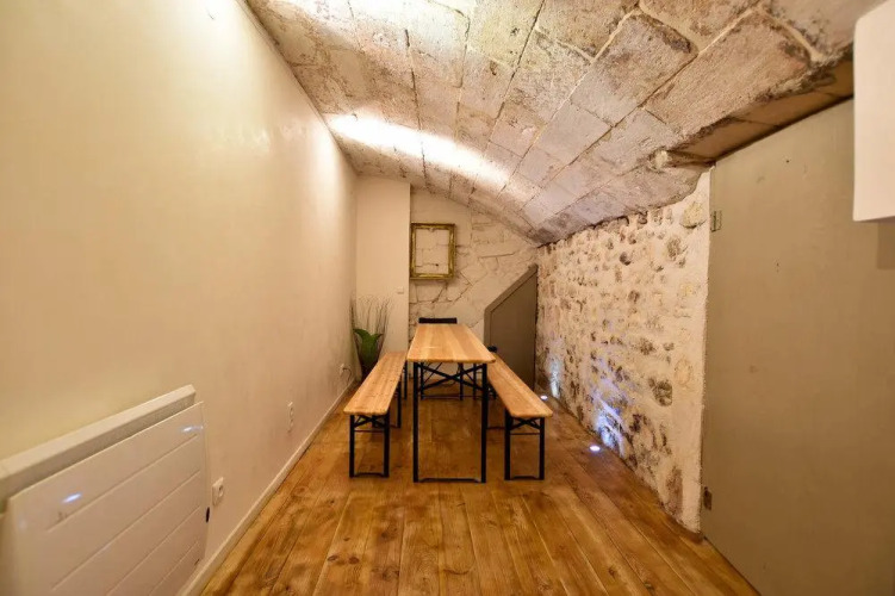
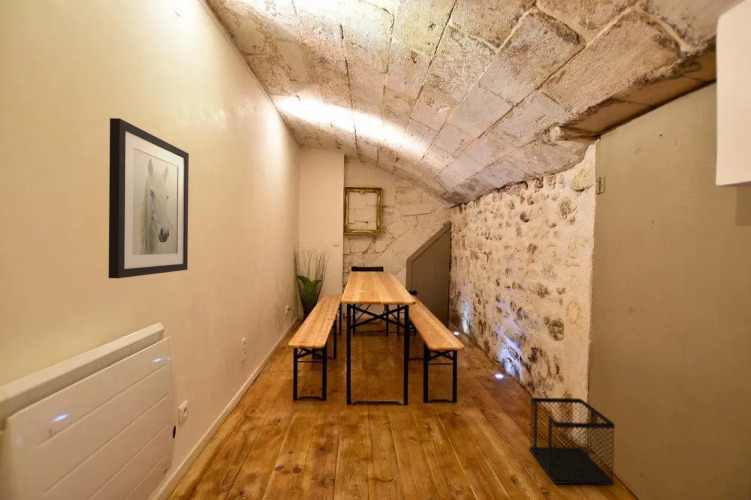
+ wastebasket (568, 437)
+ wall art (154, 206)
